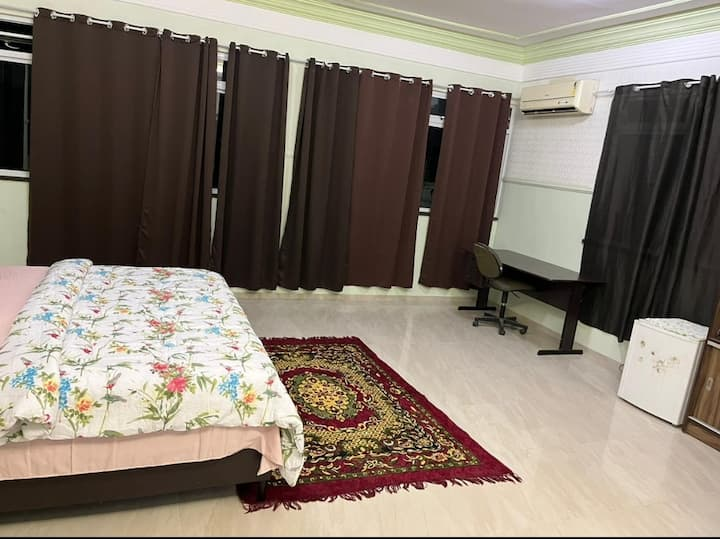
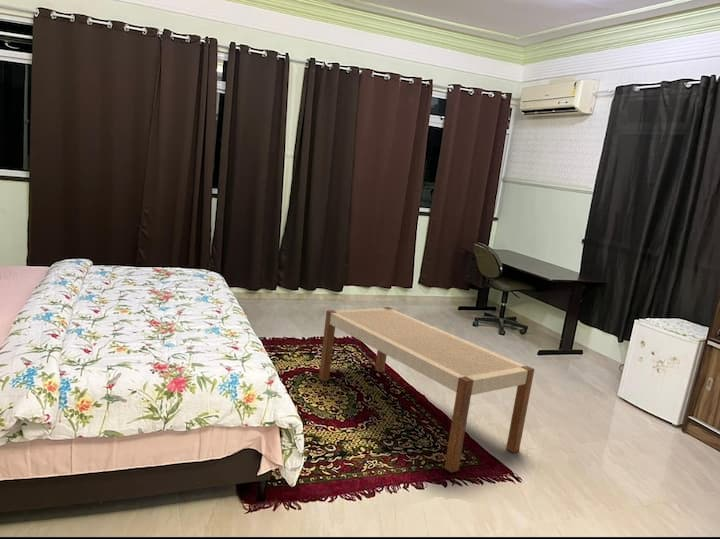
+ bench (416, 370)
